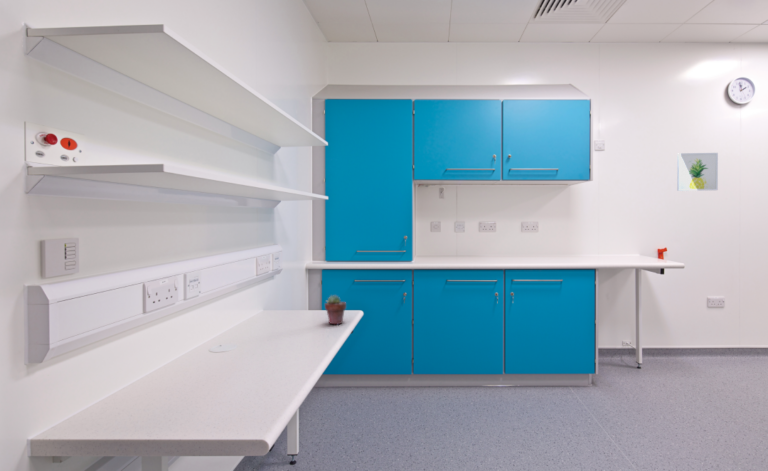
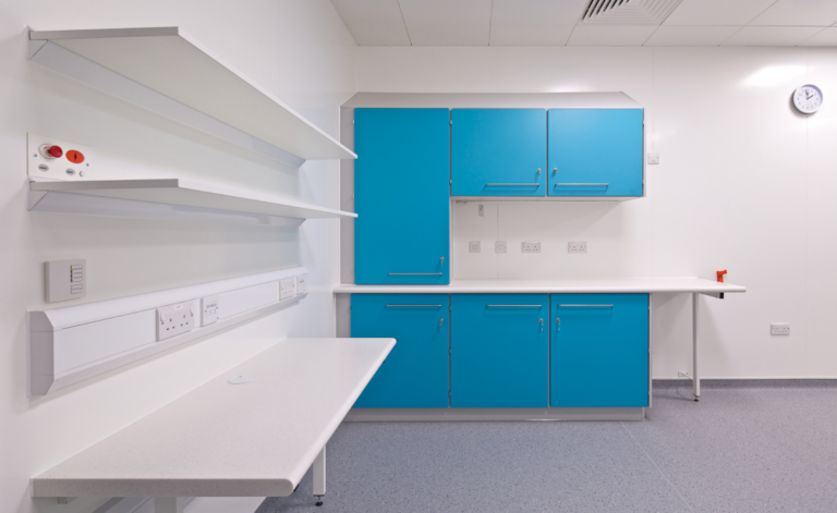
- potted succulent (335, 308)
- wall art (697, 171)
